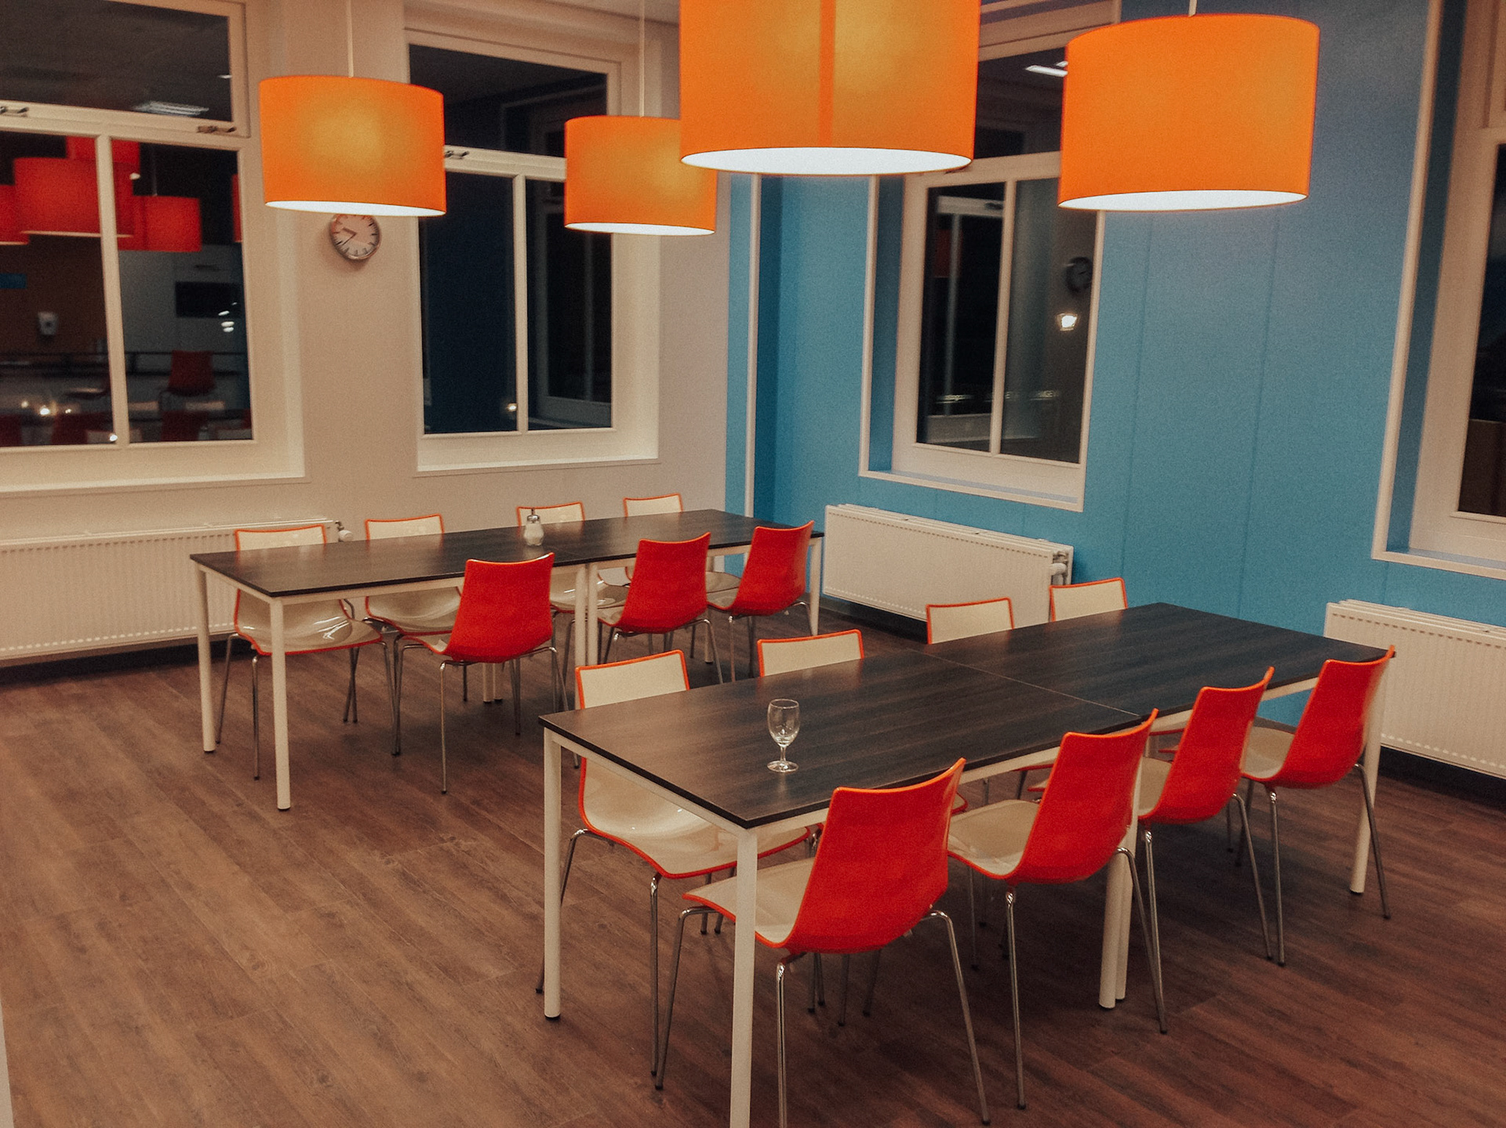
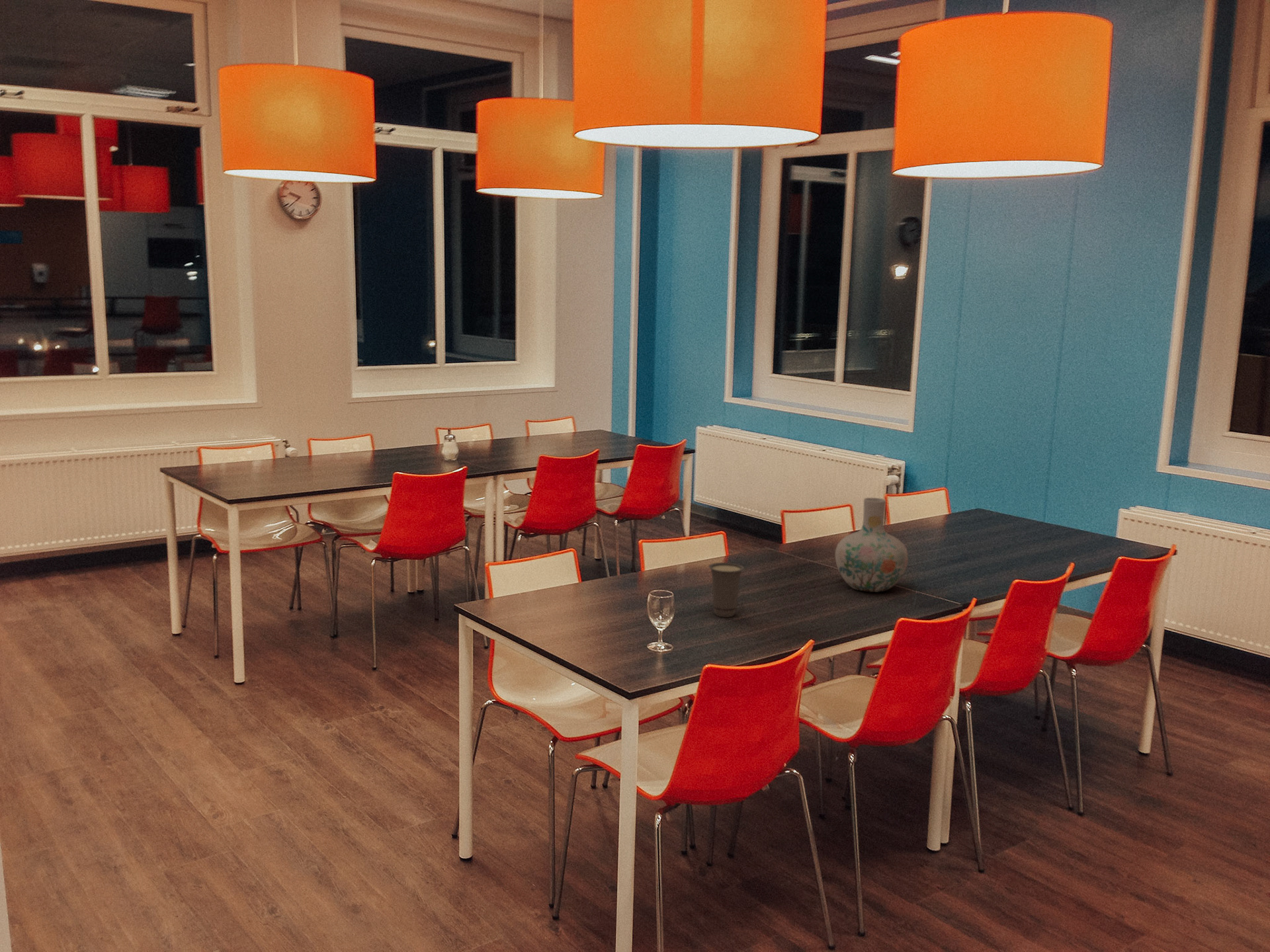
+ cup (725, 590)
+ vase (872, 543)
